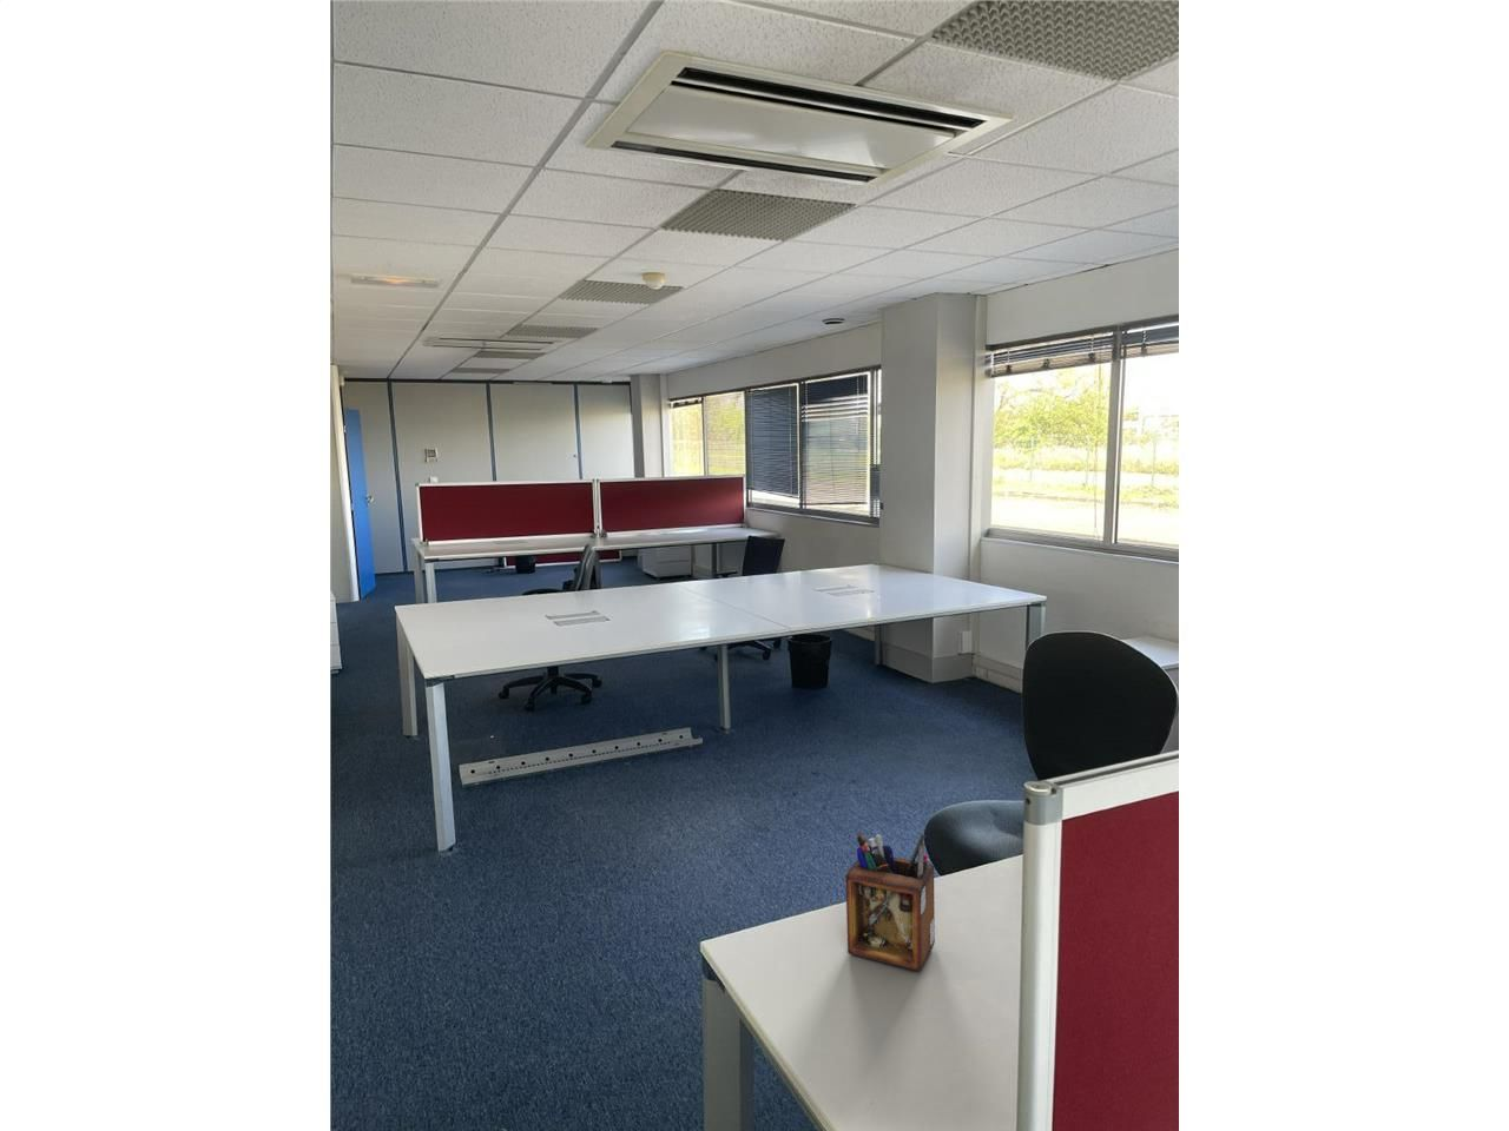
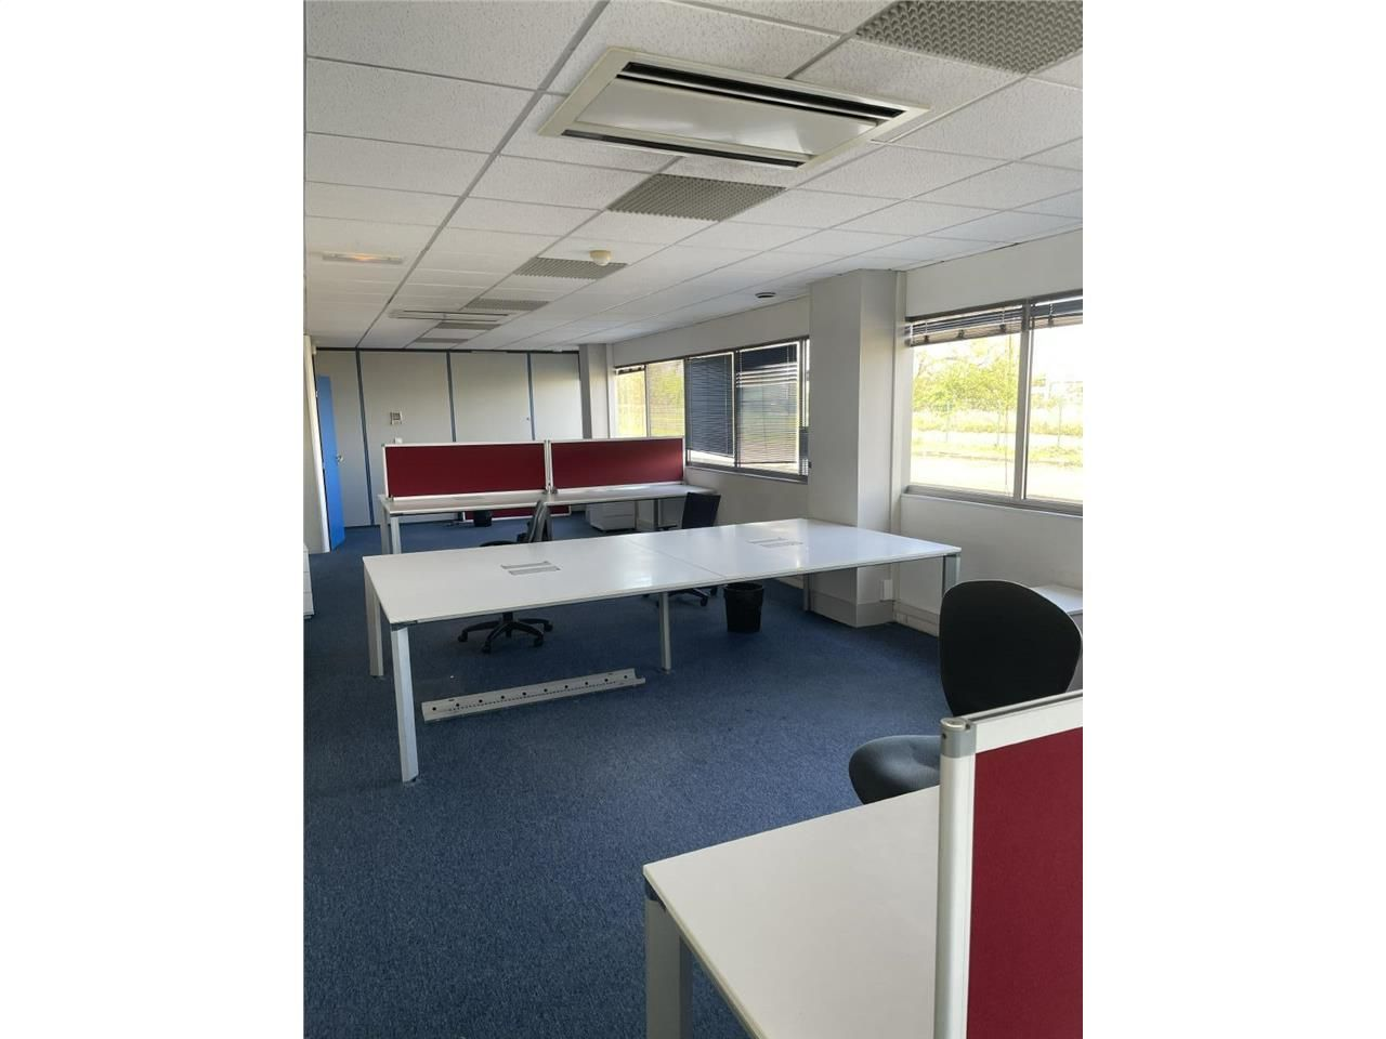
- desk organizer (890, 893)
